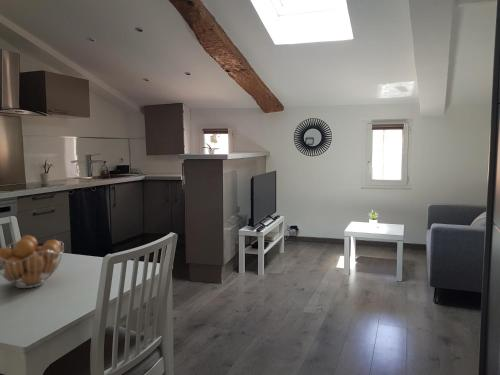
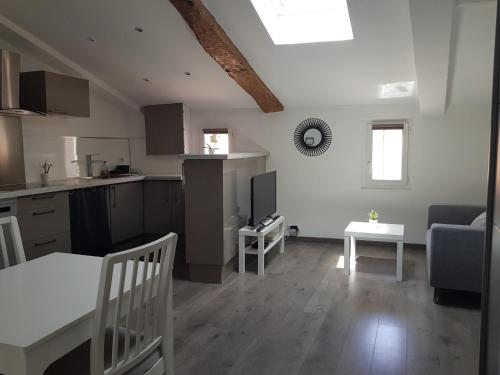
- fruit basket (29, 260)
